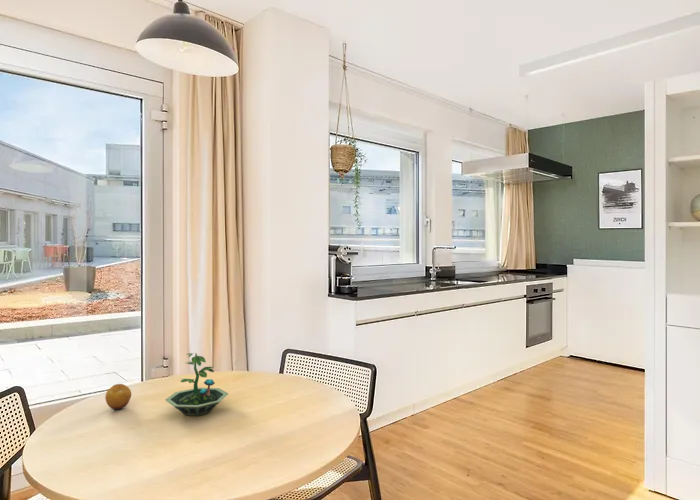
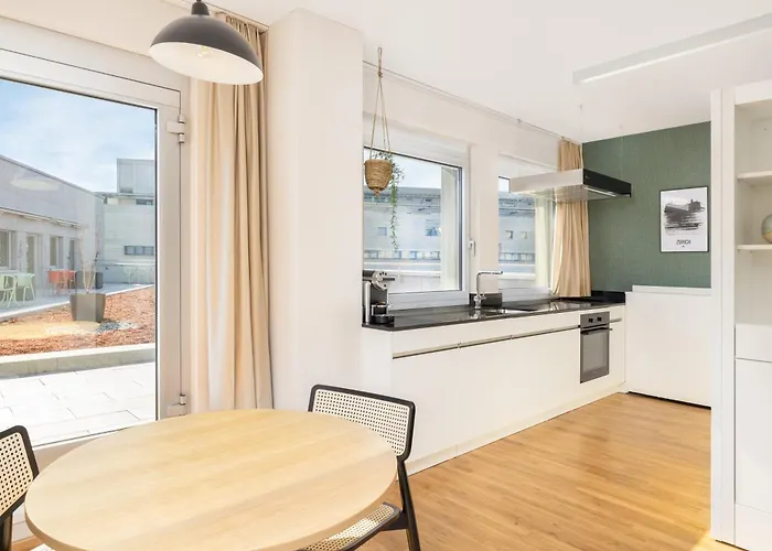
- fruit (118, 396)
- terrarium (198, 364)
